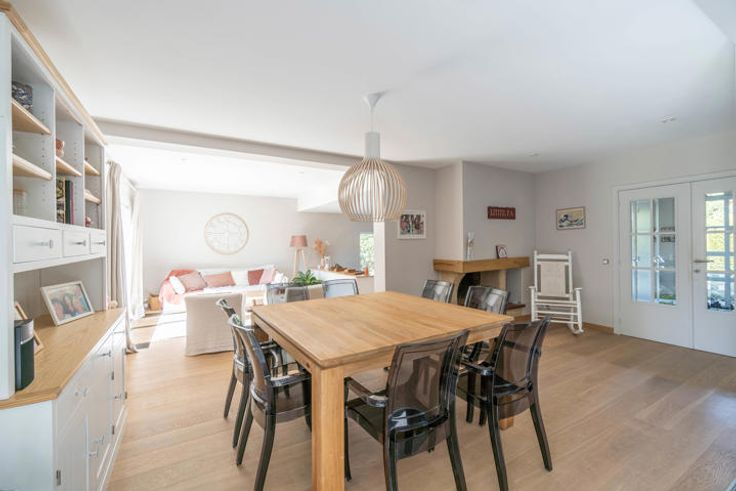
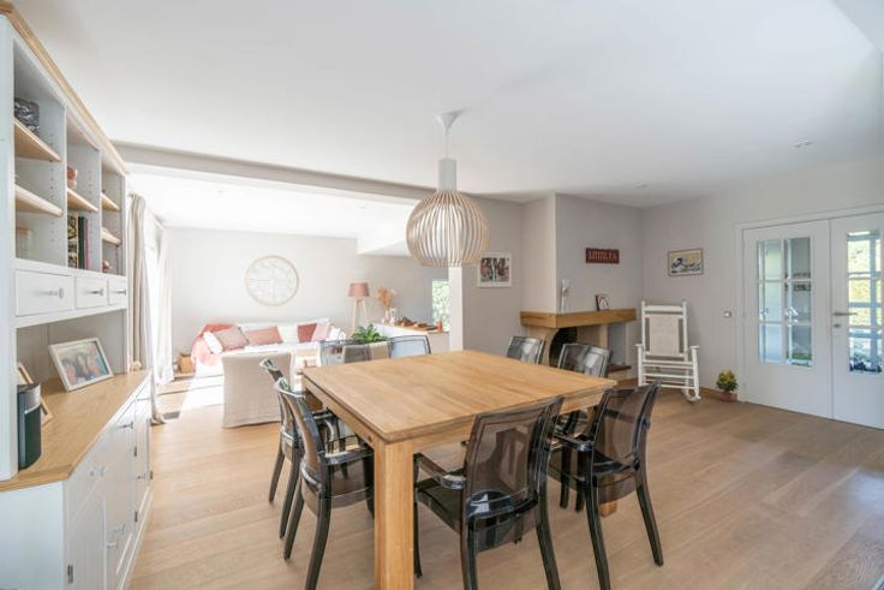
+ potted plant (727, 385)
